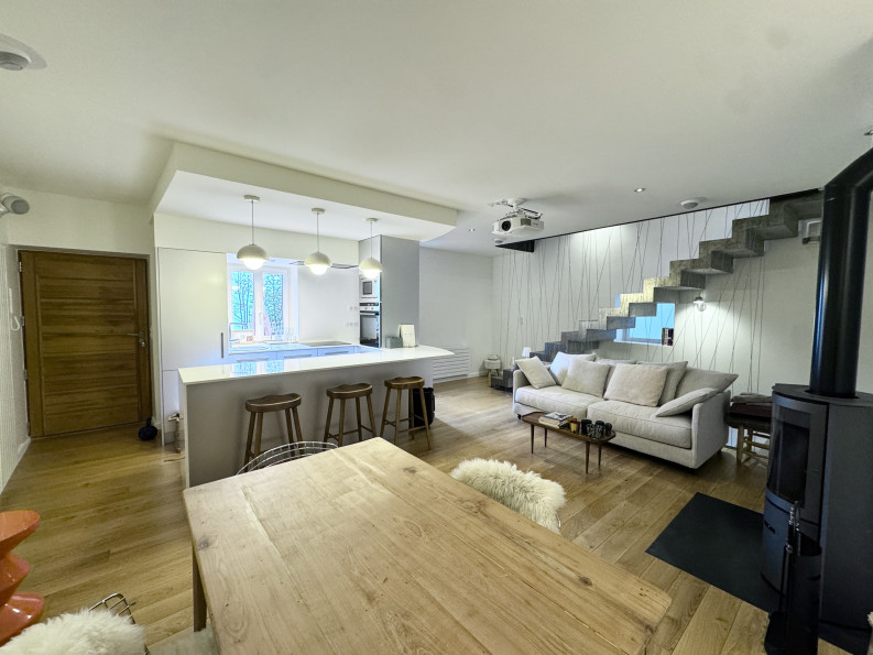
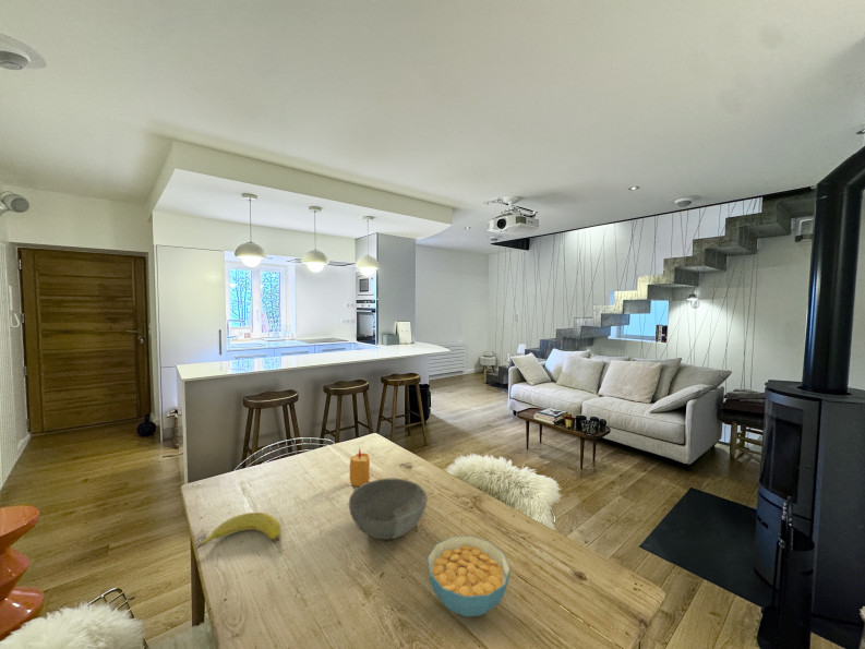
+ bowl (387, 510)
+ fruit (241, 530)
+ cereal bowl (467, 581)
+ candle (359, 464)
